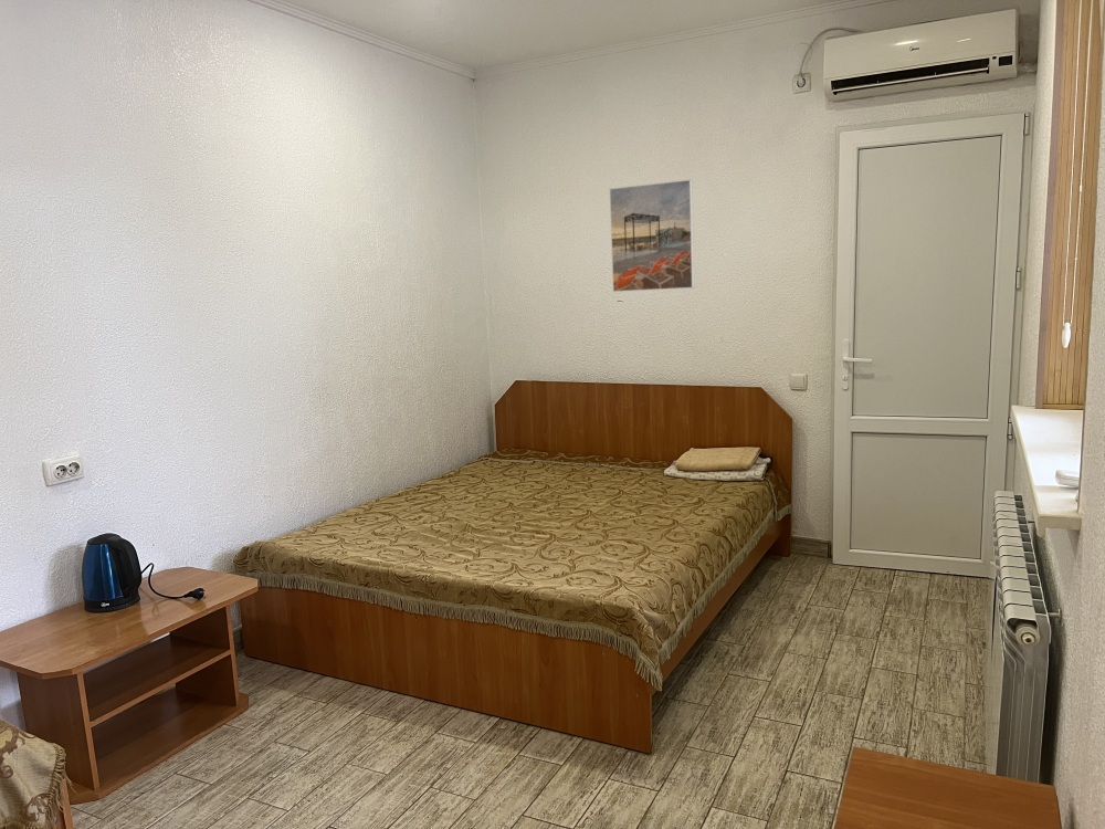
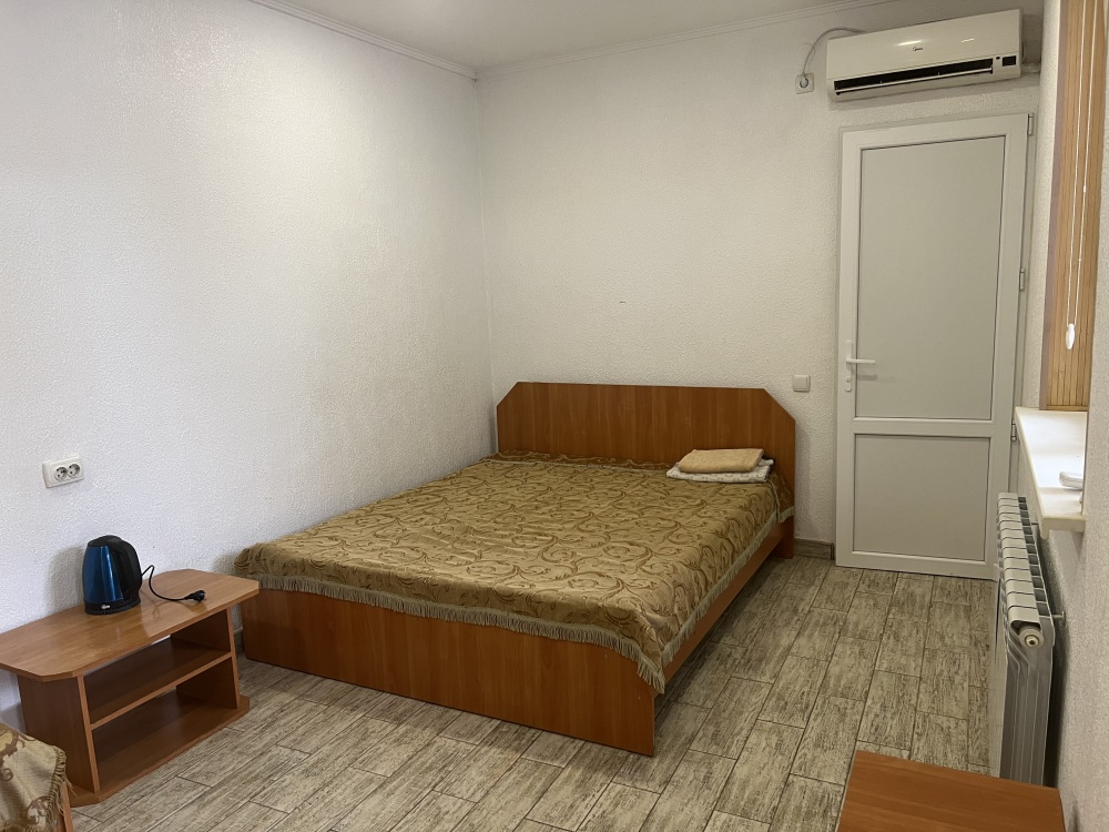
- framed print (651, 238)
